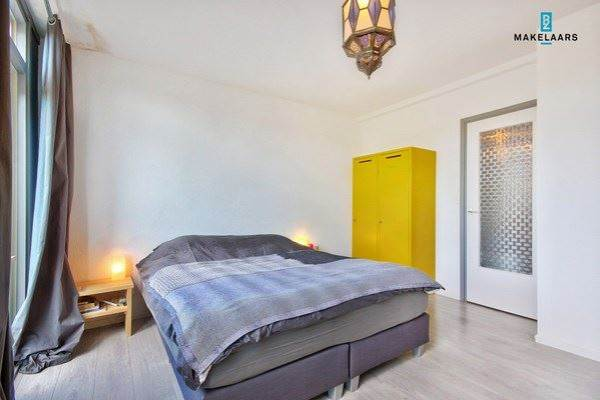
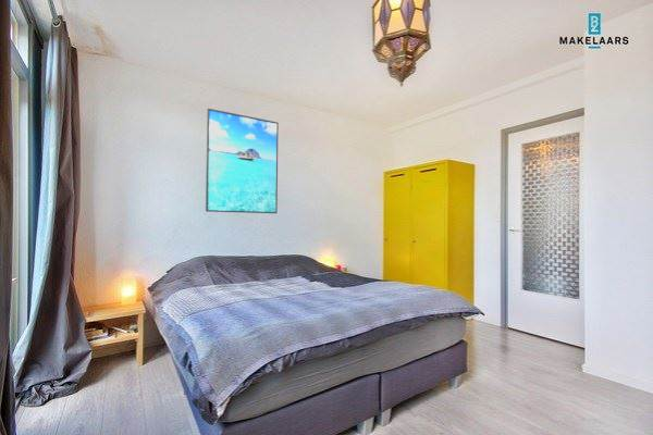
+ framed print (244, 163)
